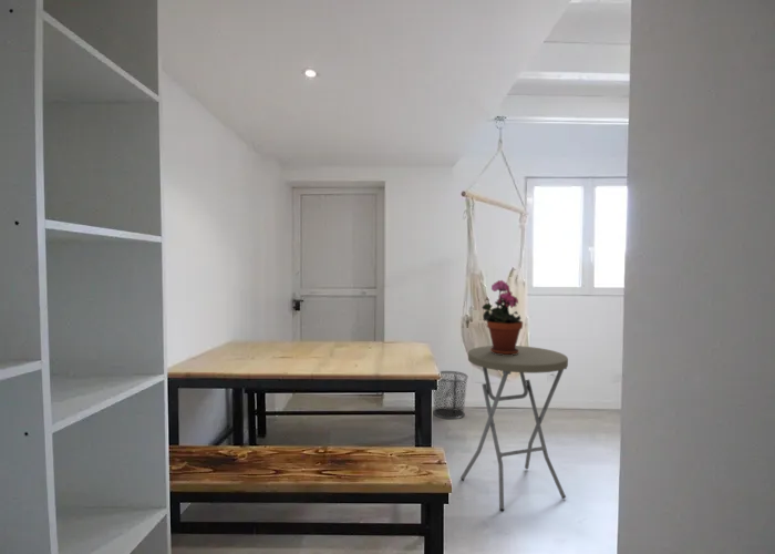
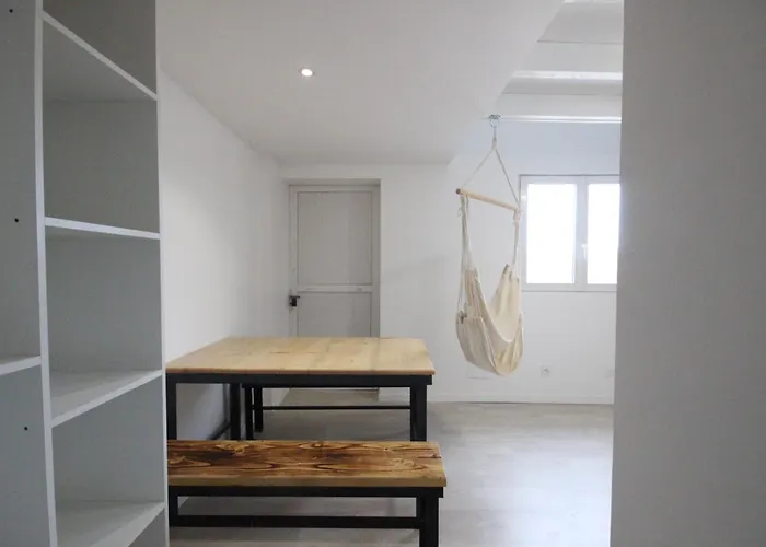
- waste bin (448, 394)
- potted plant (503, 316)
- side table (535, 419)
